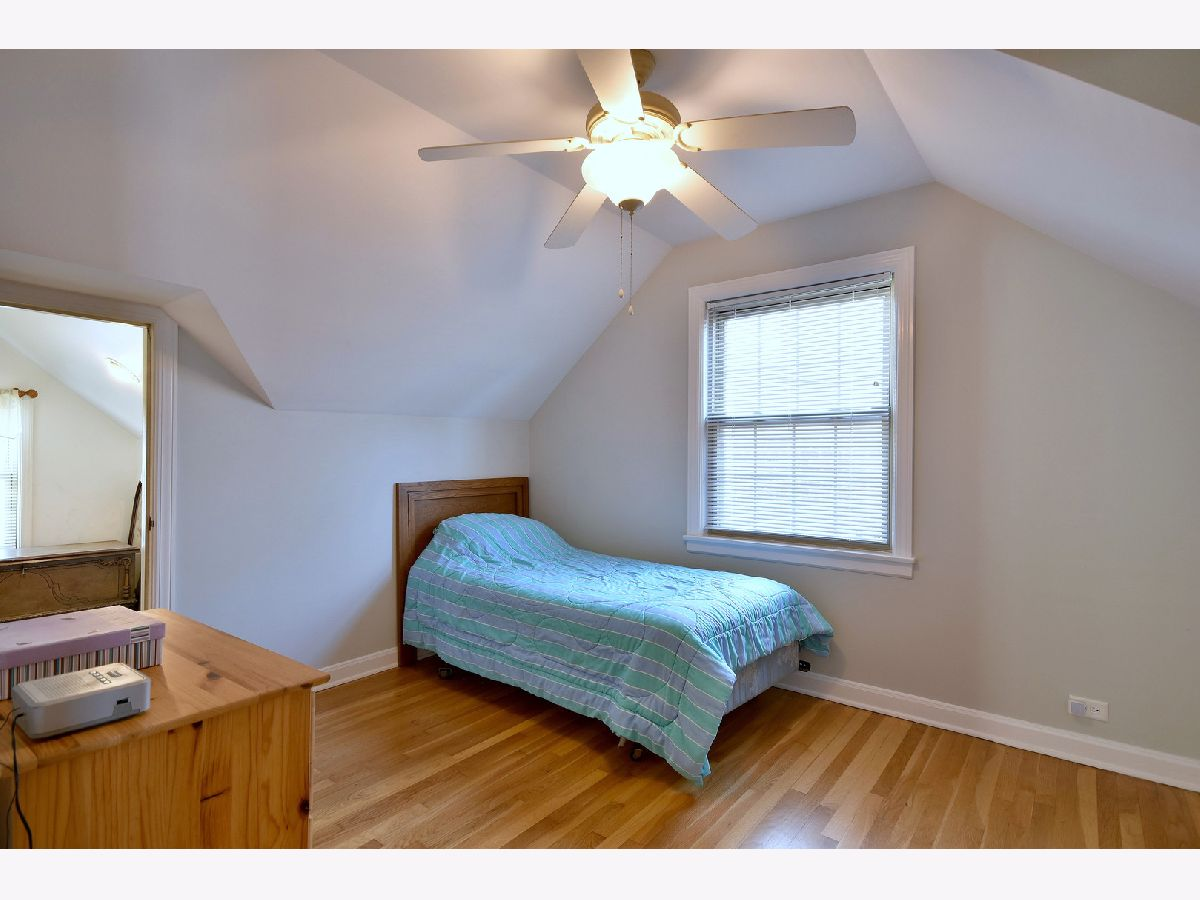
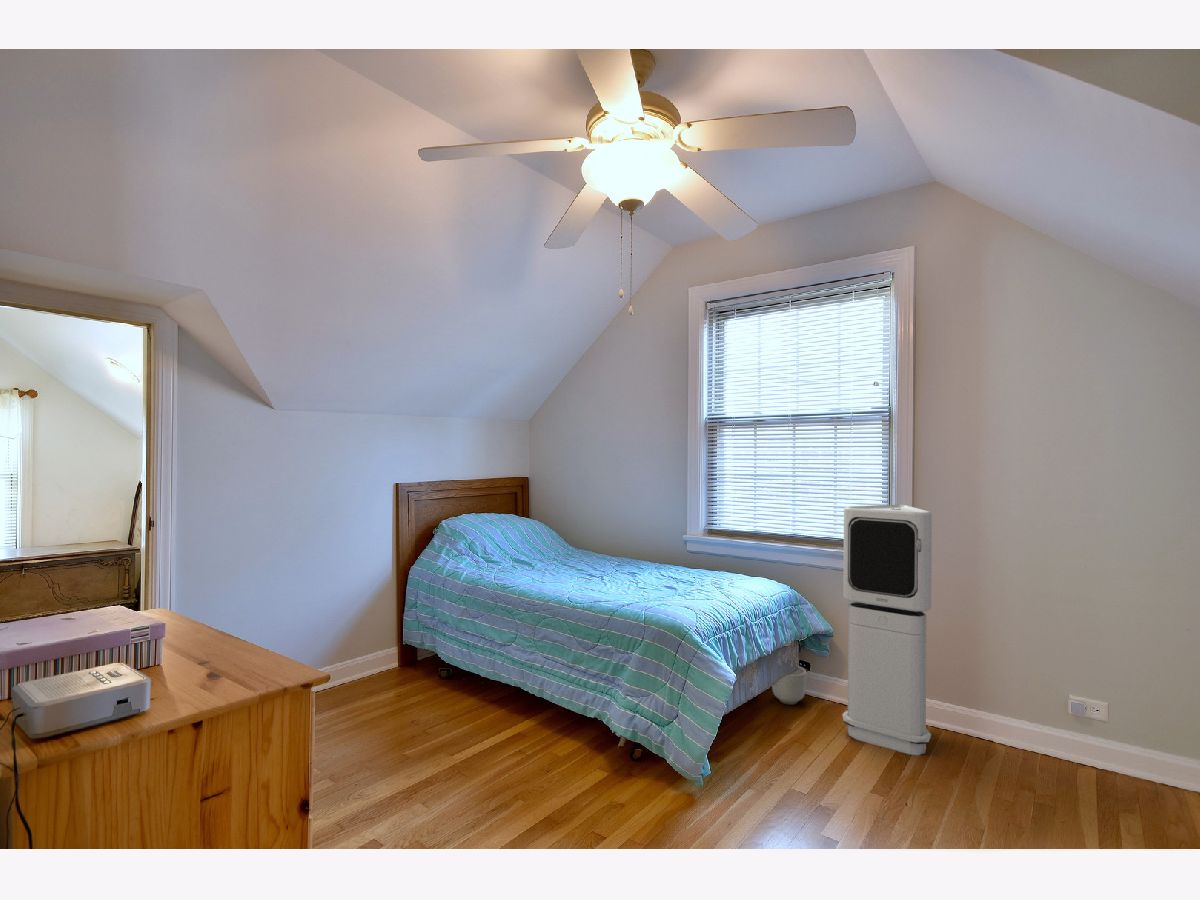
+ planter (788, 685)
+ air purifier (892, 620)
